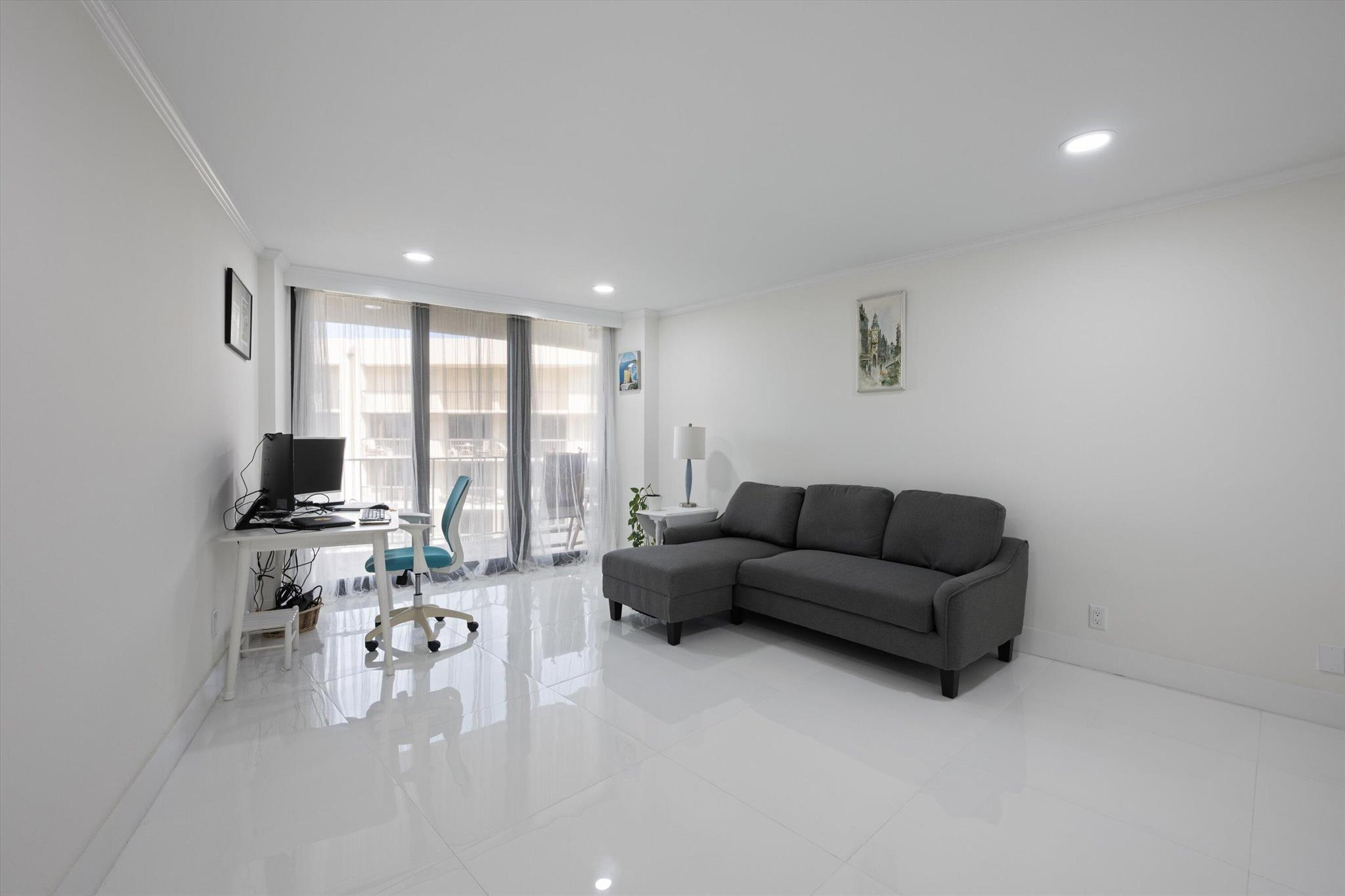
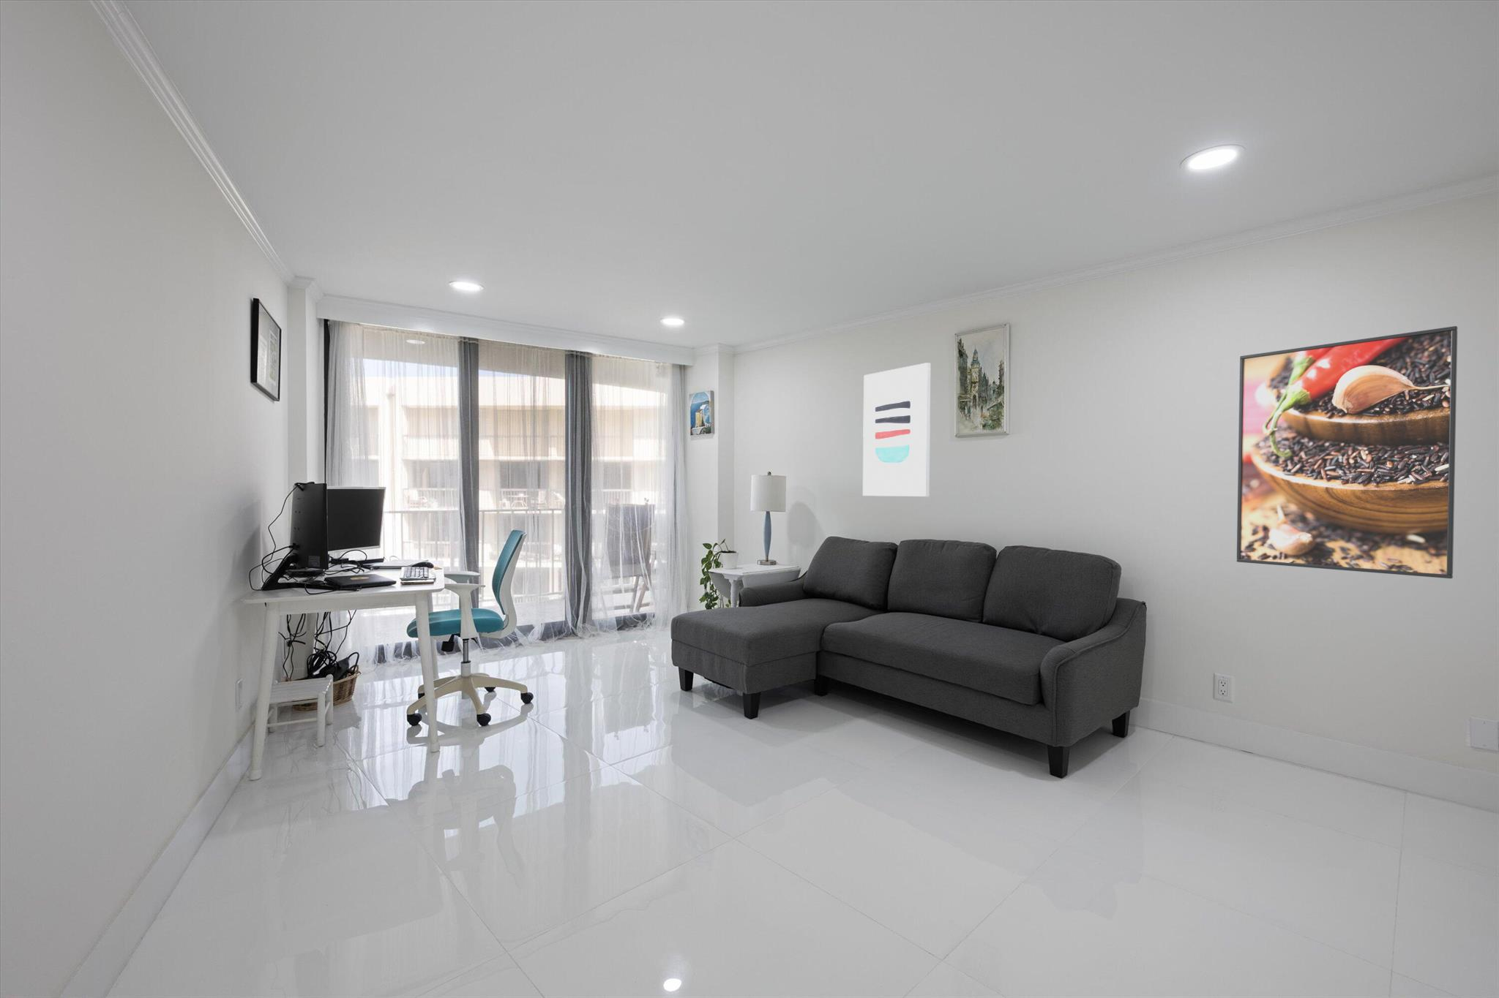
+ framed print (1335, 457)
+ wall art (895, 433)
